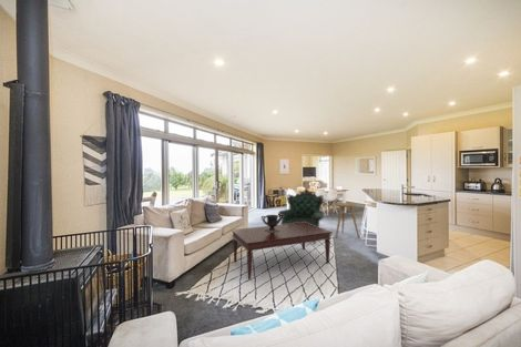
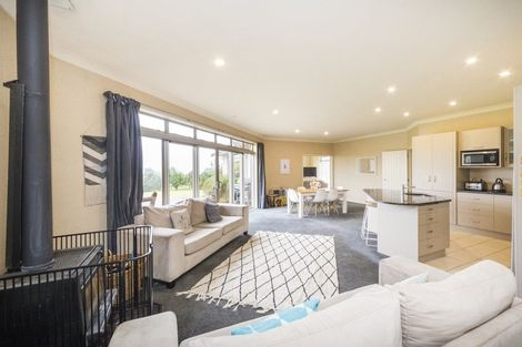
- decorative urn (272, 222)
- armchair (302, 213)
- coffee table (280, 245)
- side table (344, 220)
